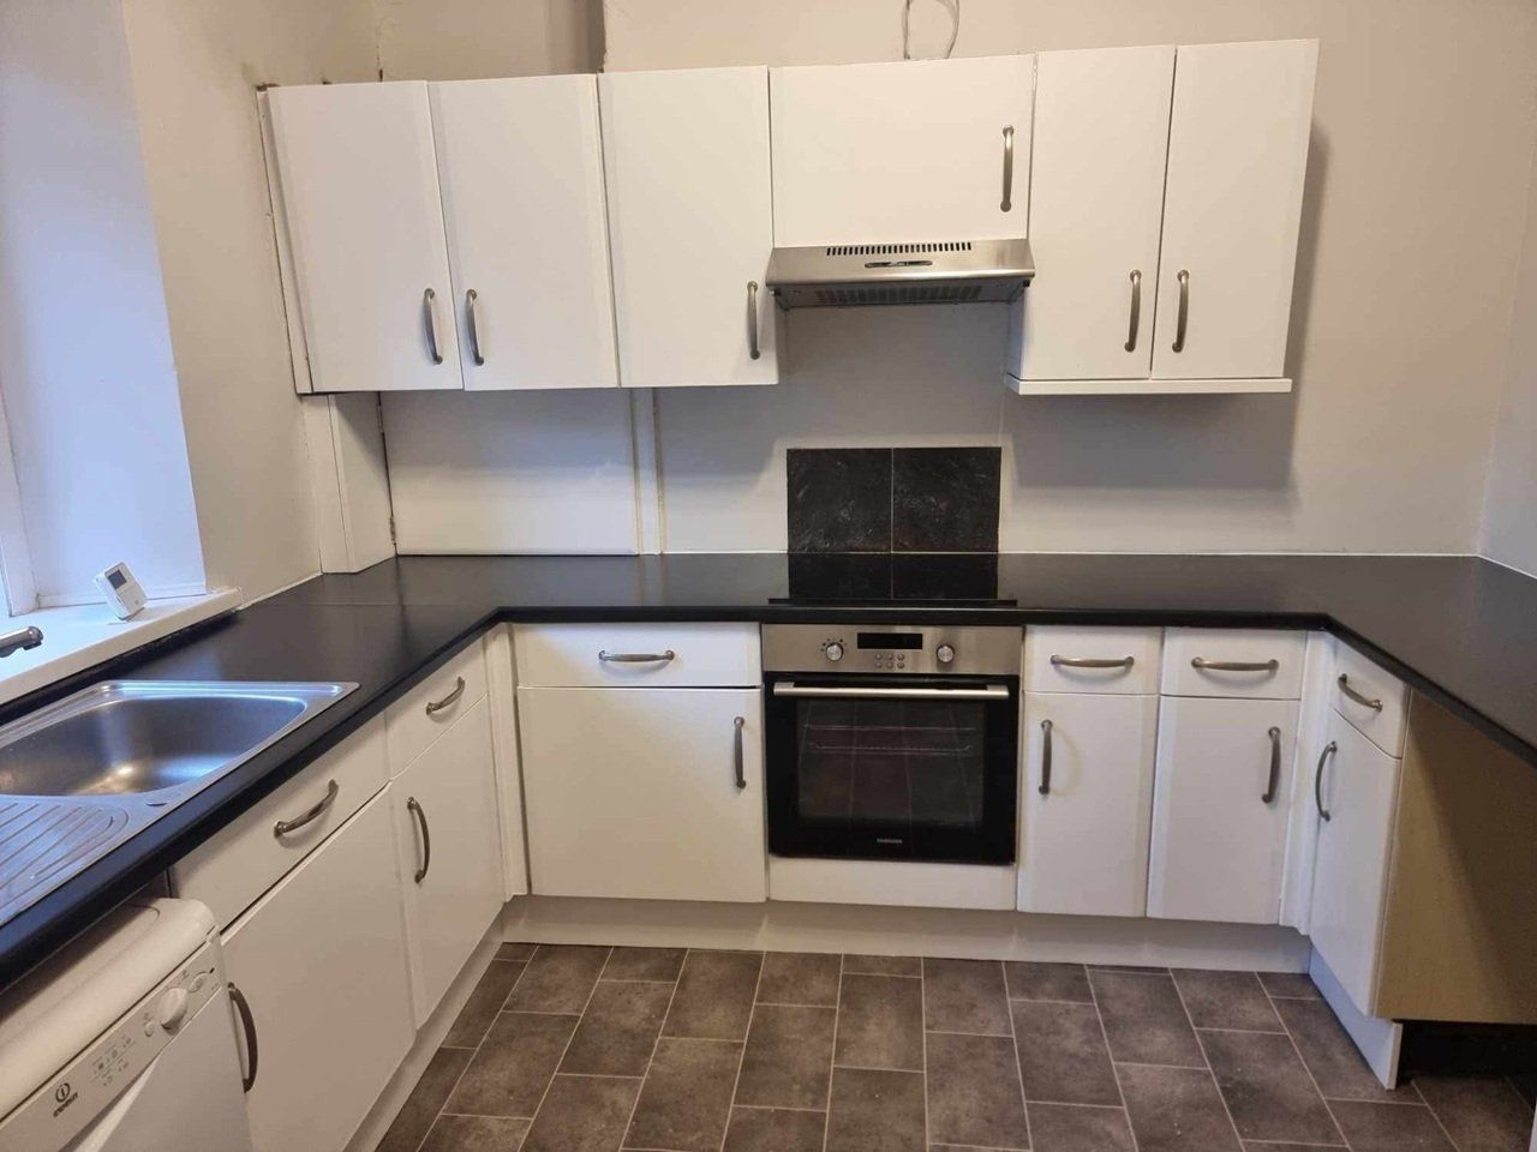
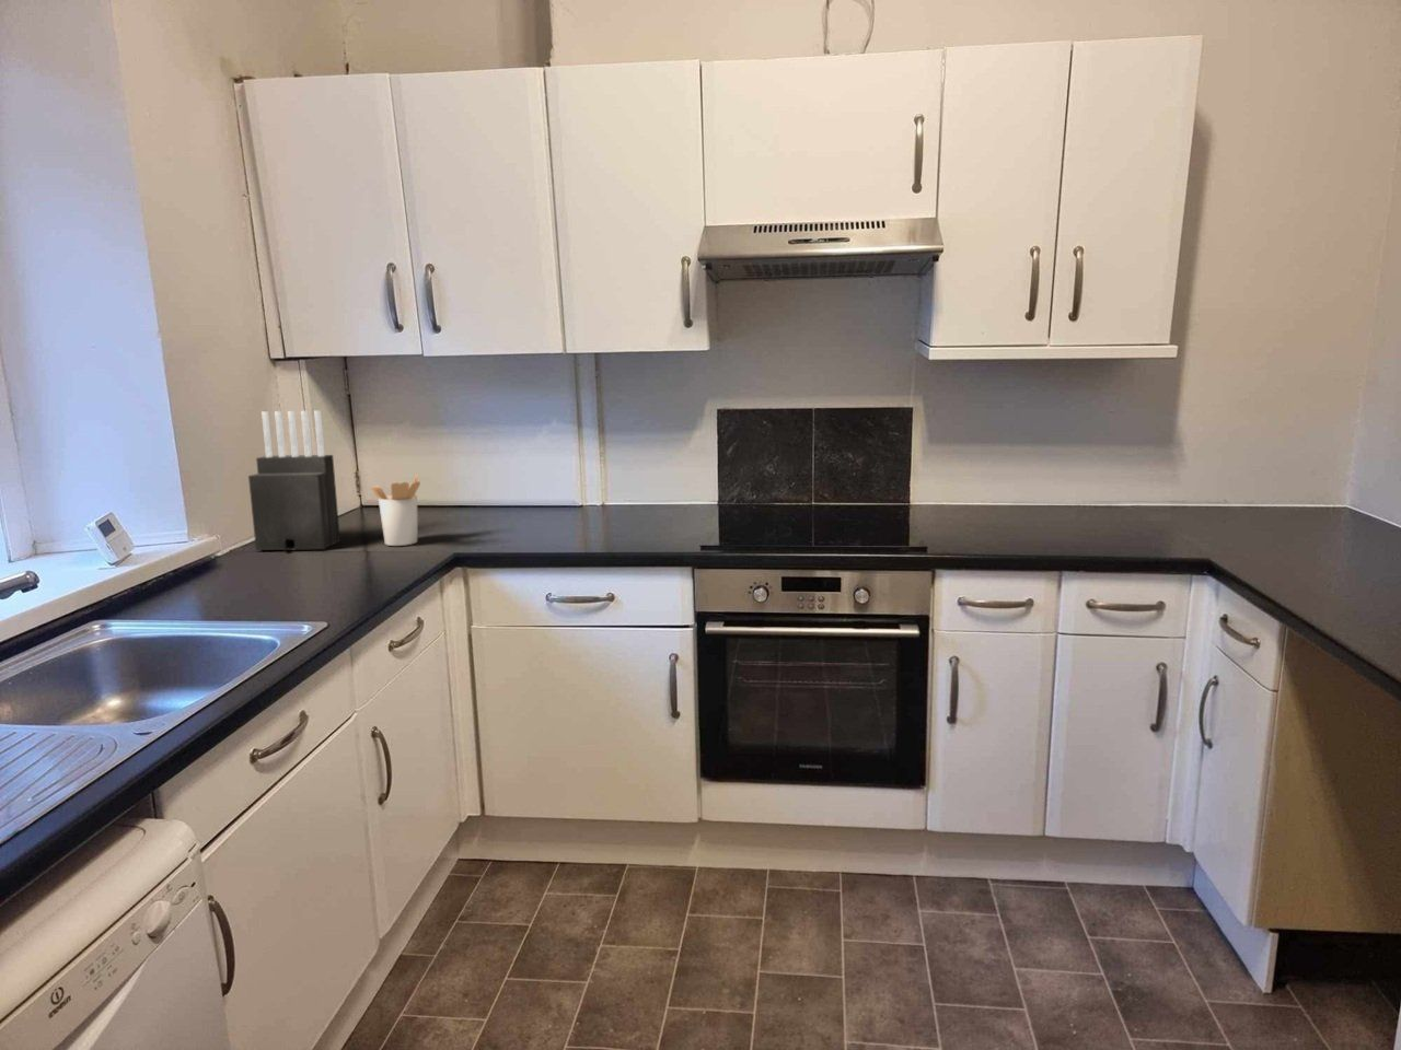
+ knife block (290, 480)
+ utensil holder (402, 510)
